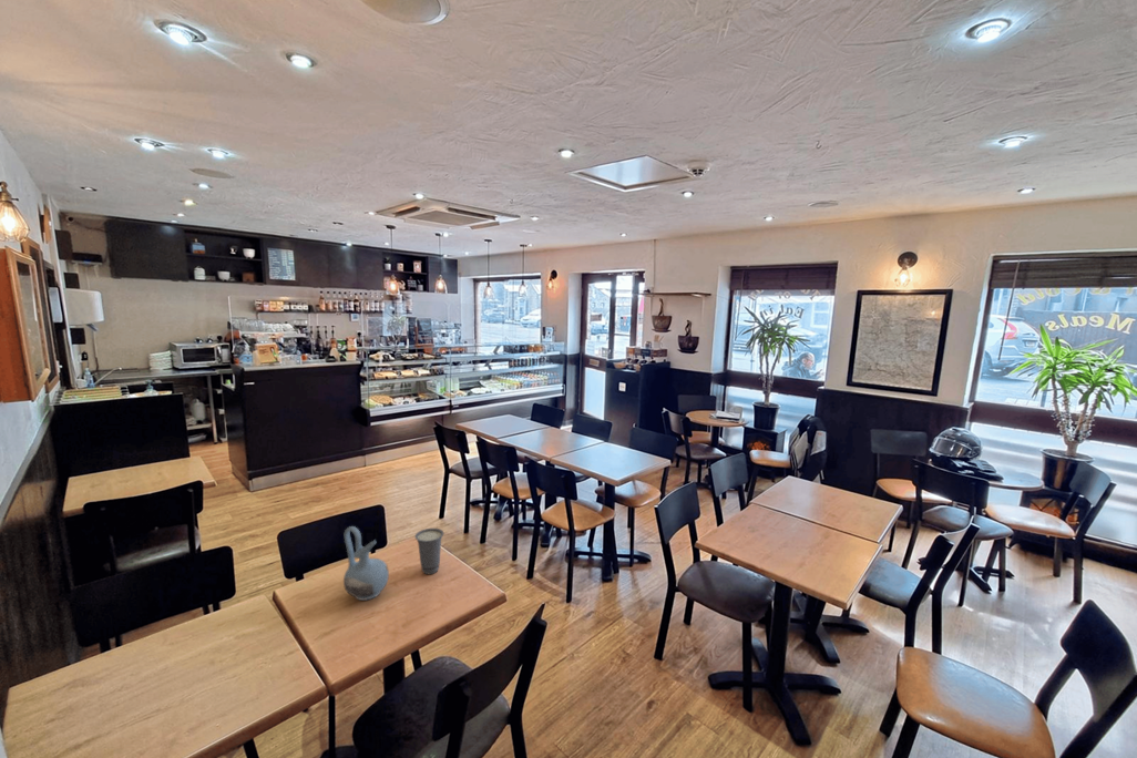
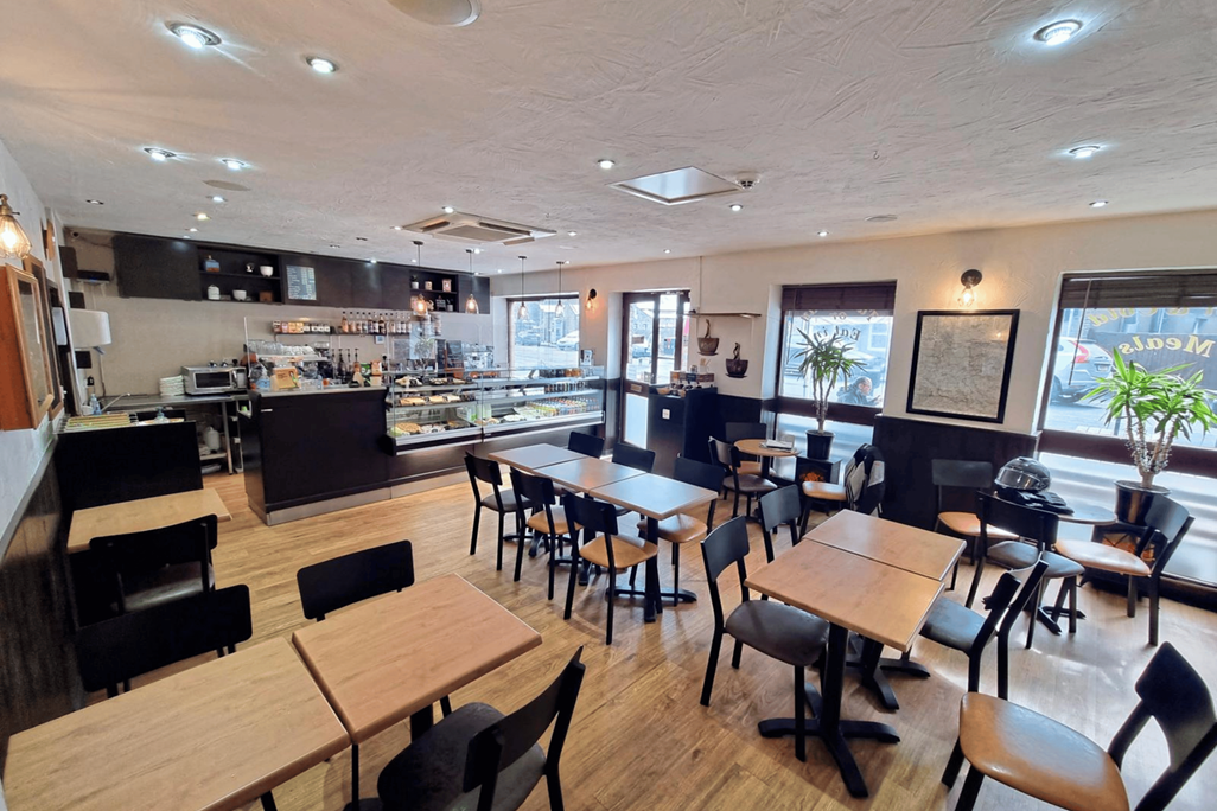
- cup (430, 552)
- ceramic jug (365, 561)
